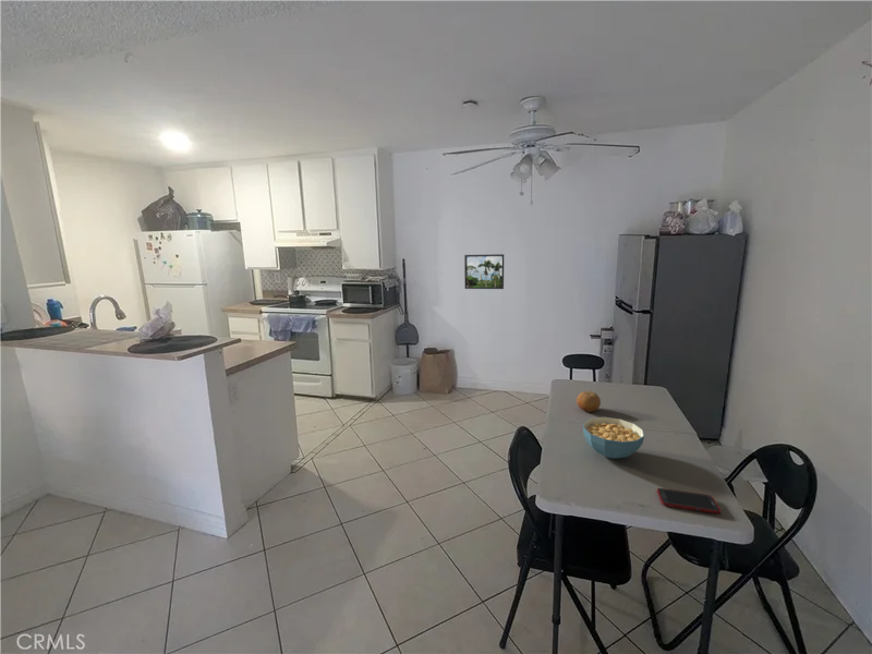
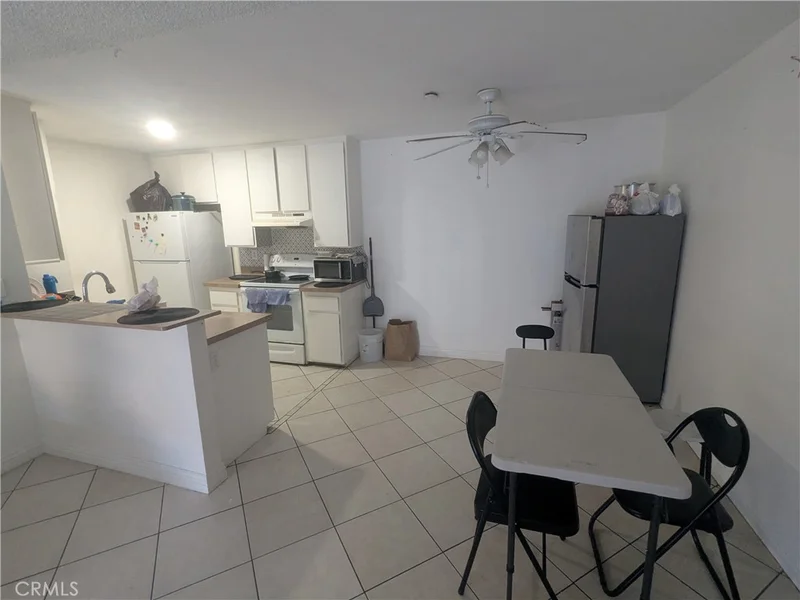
- fruit (588, 401)
- cell phone (687, 500)
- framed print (484, 271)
- cereal bowl (611, 441)
